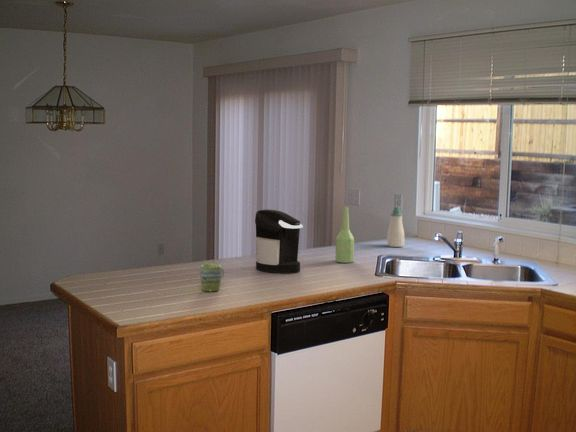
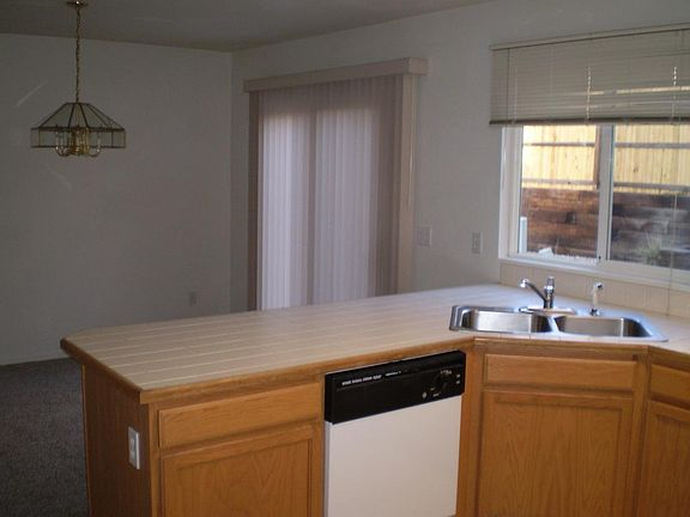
- mug (213, 276)
- coffee maker (279, 240)
- bottle (345, 233)
- soap bottle (396, 226)
